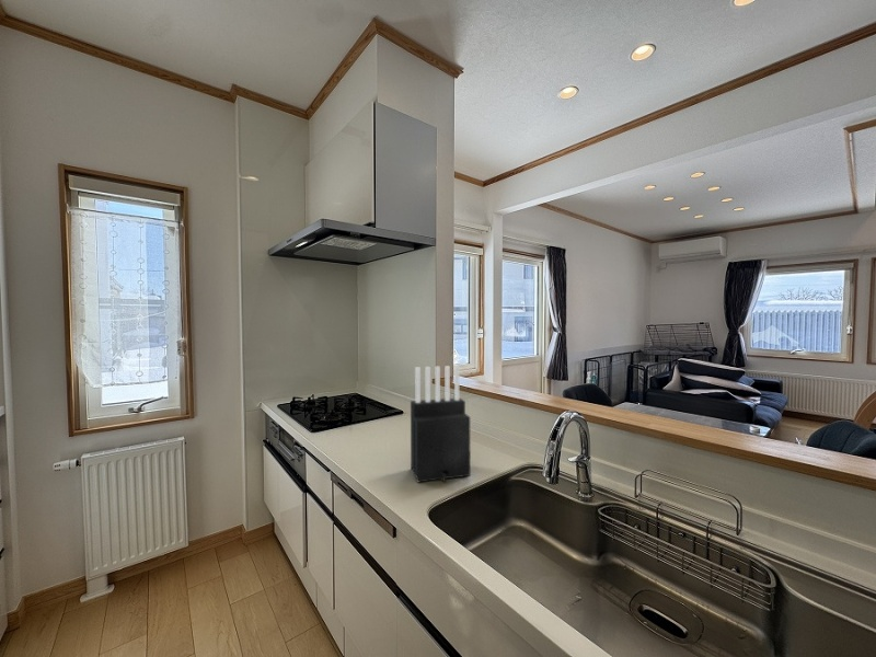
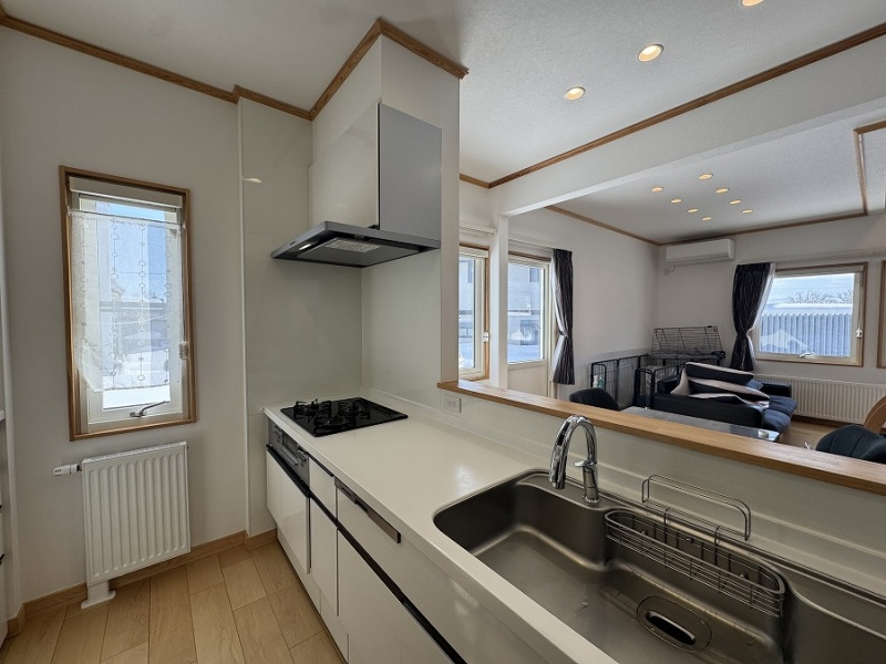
- knife block (440, 420)
